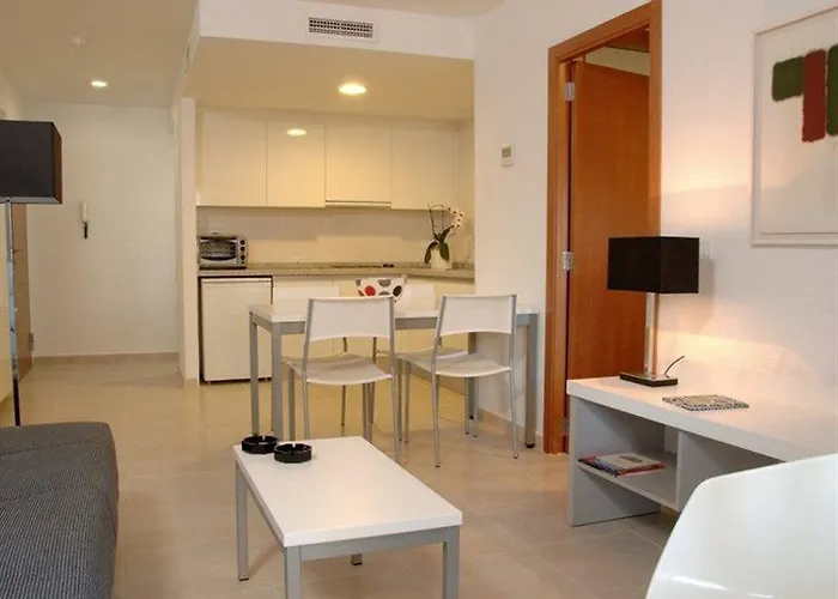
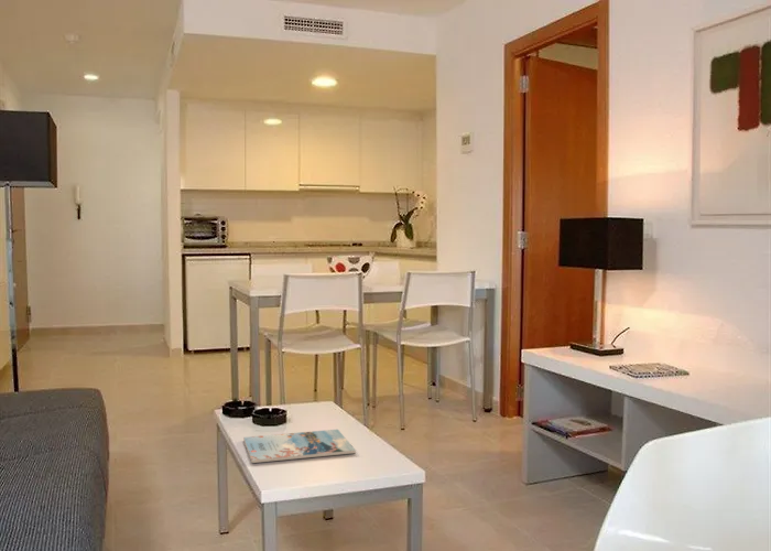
+ magazine (297, 444)
